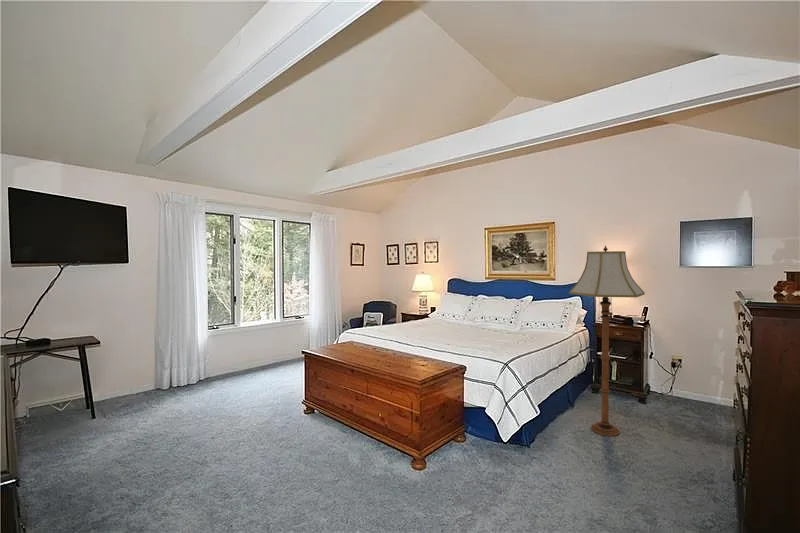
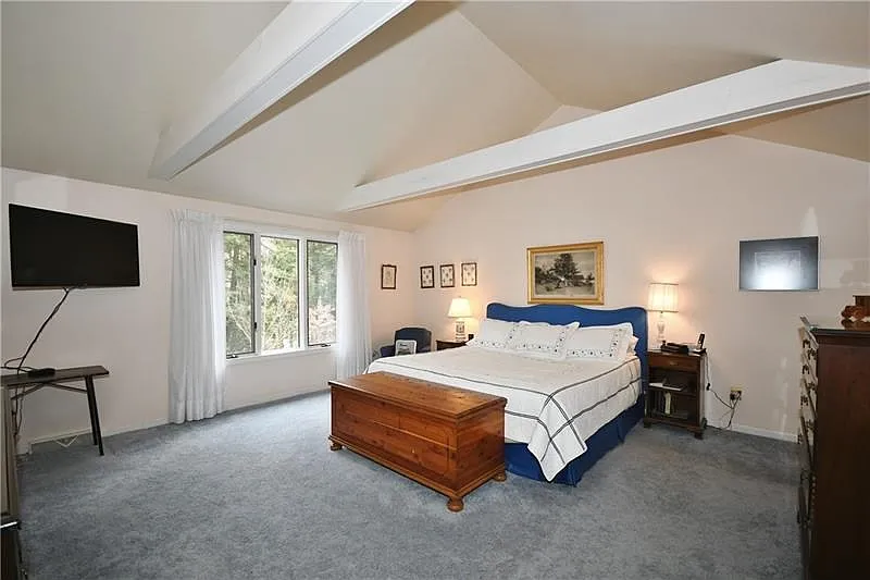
- floor lamp (605, 338)
